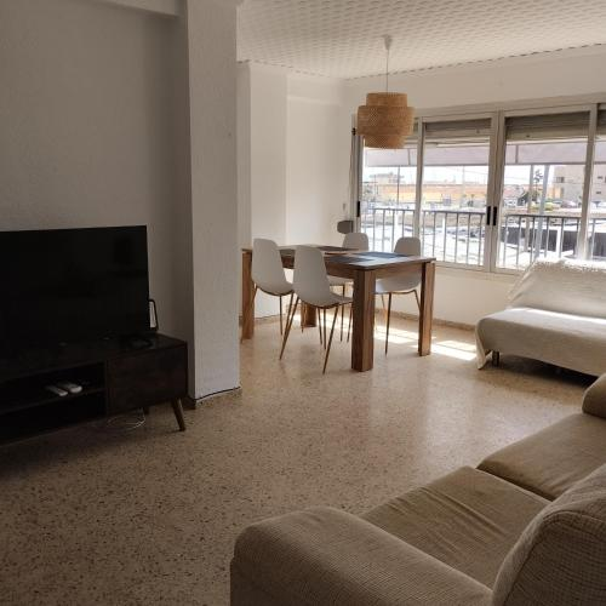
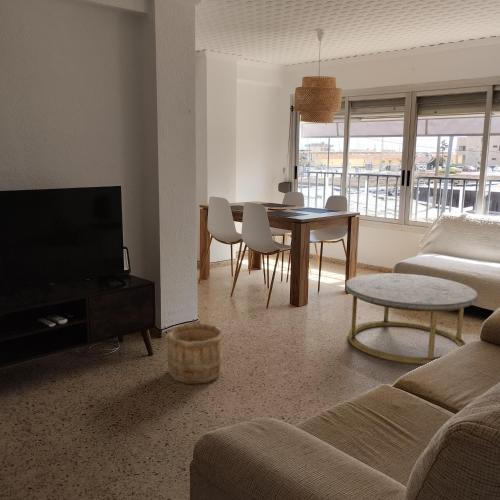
+ wooden bucket (195, 352)
+ coffee table (409, 310)
